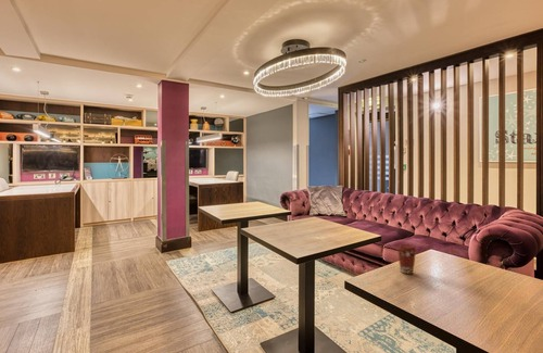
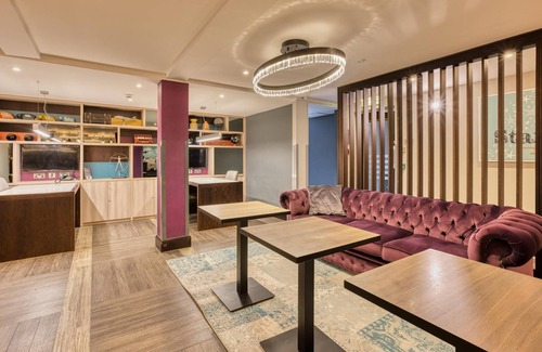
- coffee cup (406, 259)
